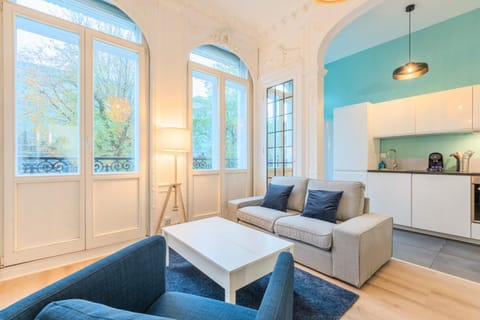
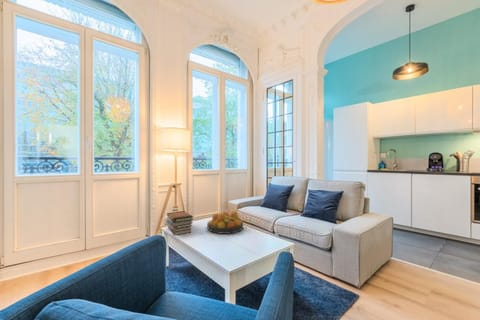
+ fruit bowl (225, 220)
+ book stack (179, 222)
